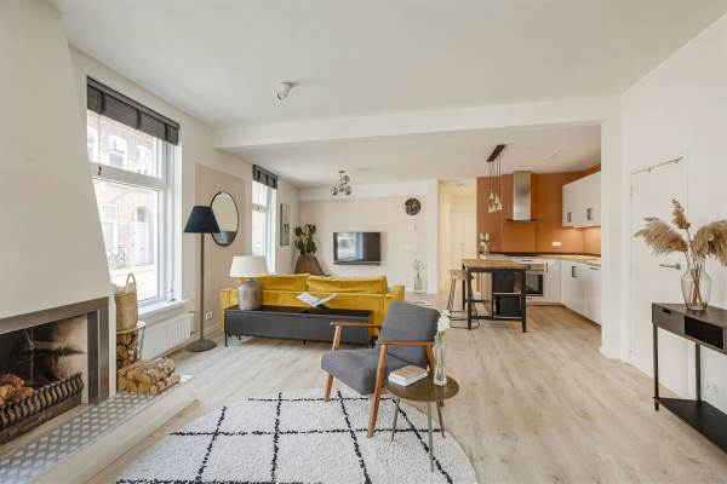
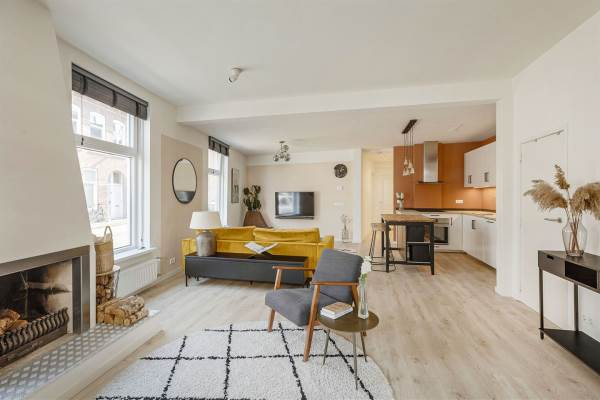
- floor lamp (201, 276)
